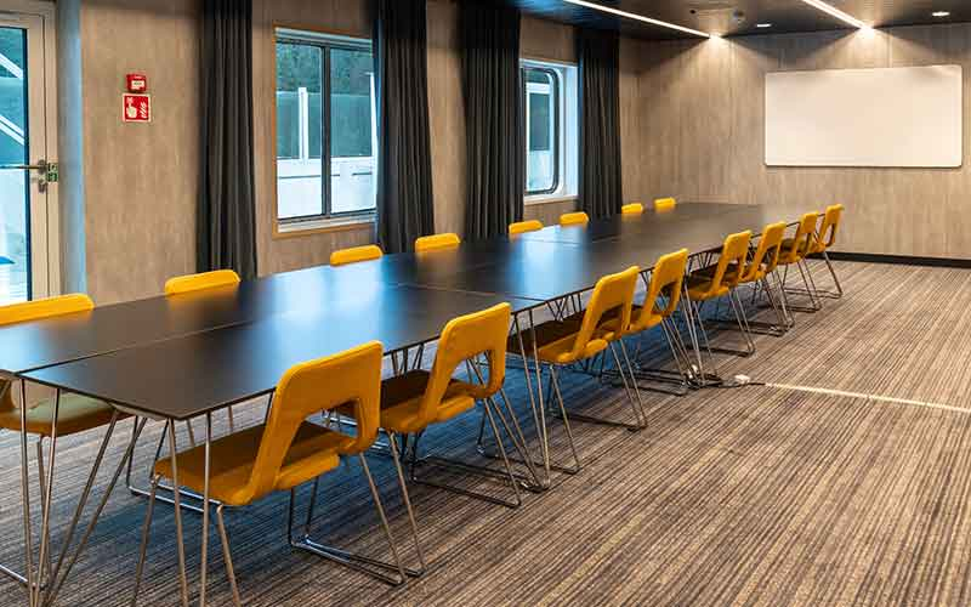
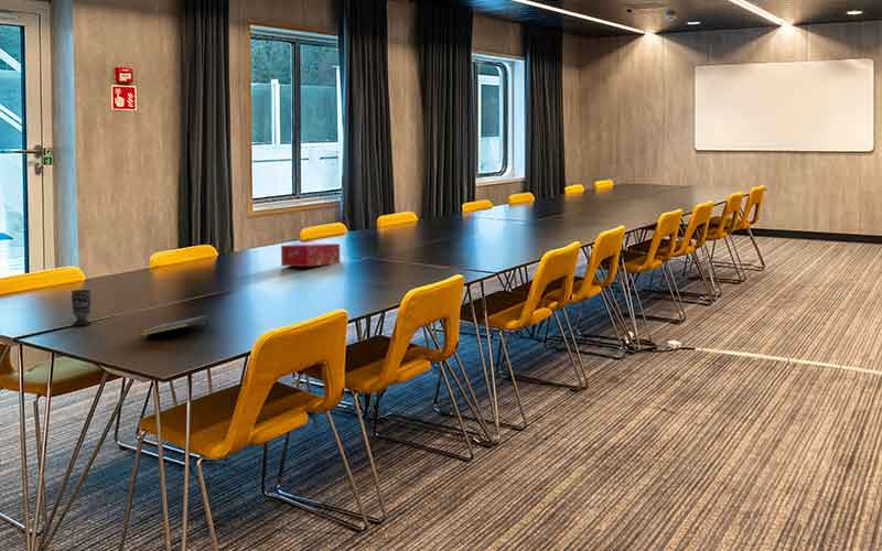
+ tissue box (311, 255)
+ cup (80, 306)
+ notepad (175, 325)
